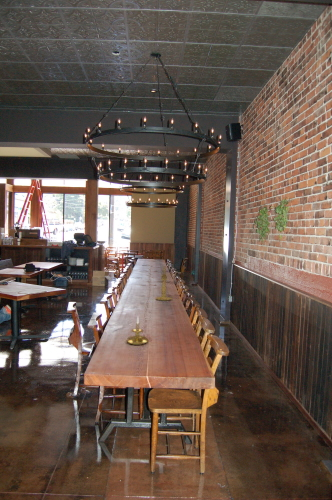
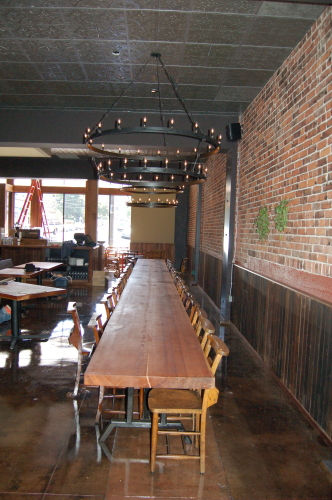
- candle holder (164, 282)
- candle holder (137, 328)
